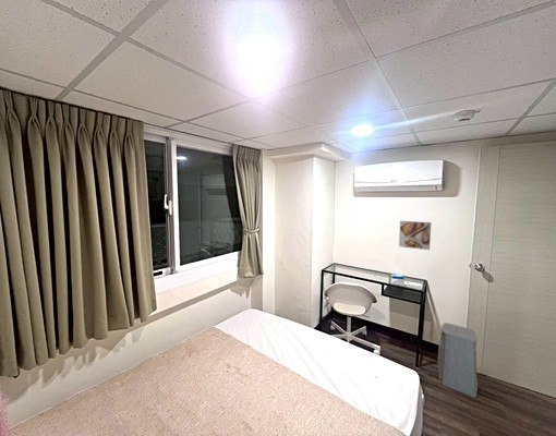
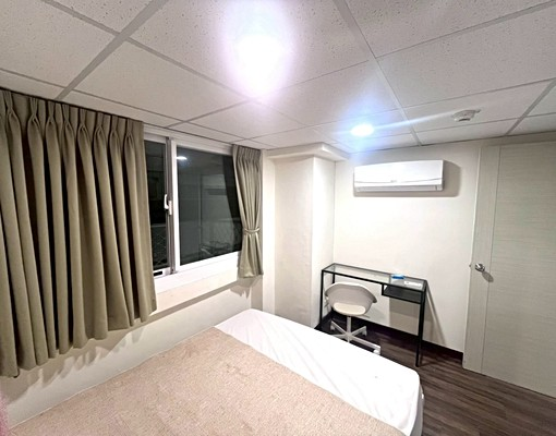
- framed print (414, 234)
- air purifier (458, 356)
